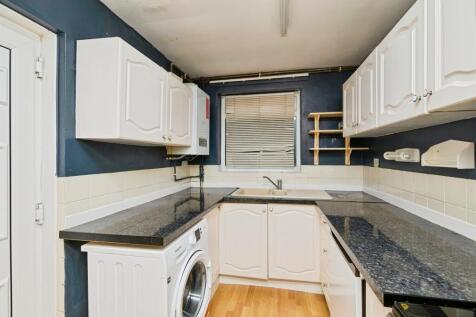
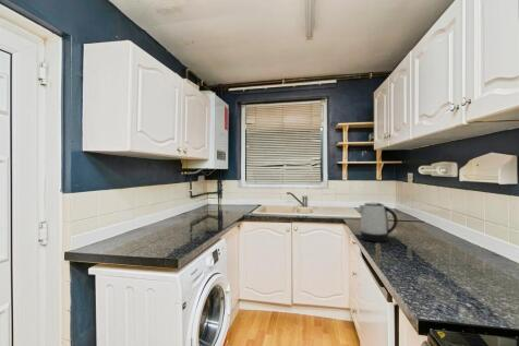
+ kettle (377, 220)
